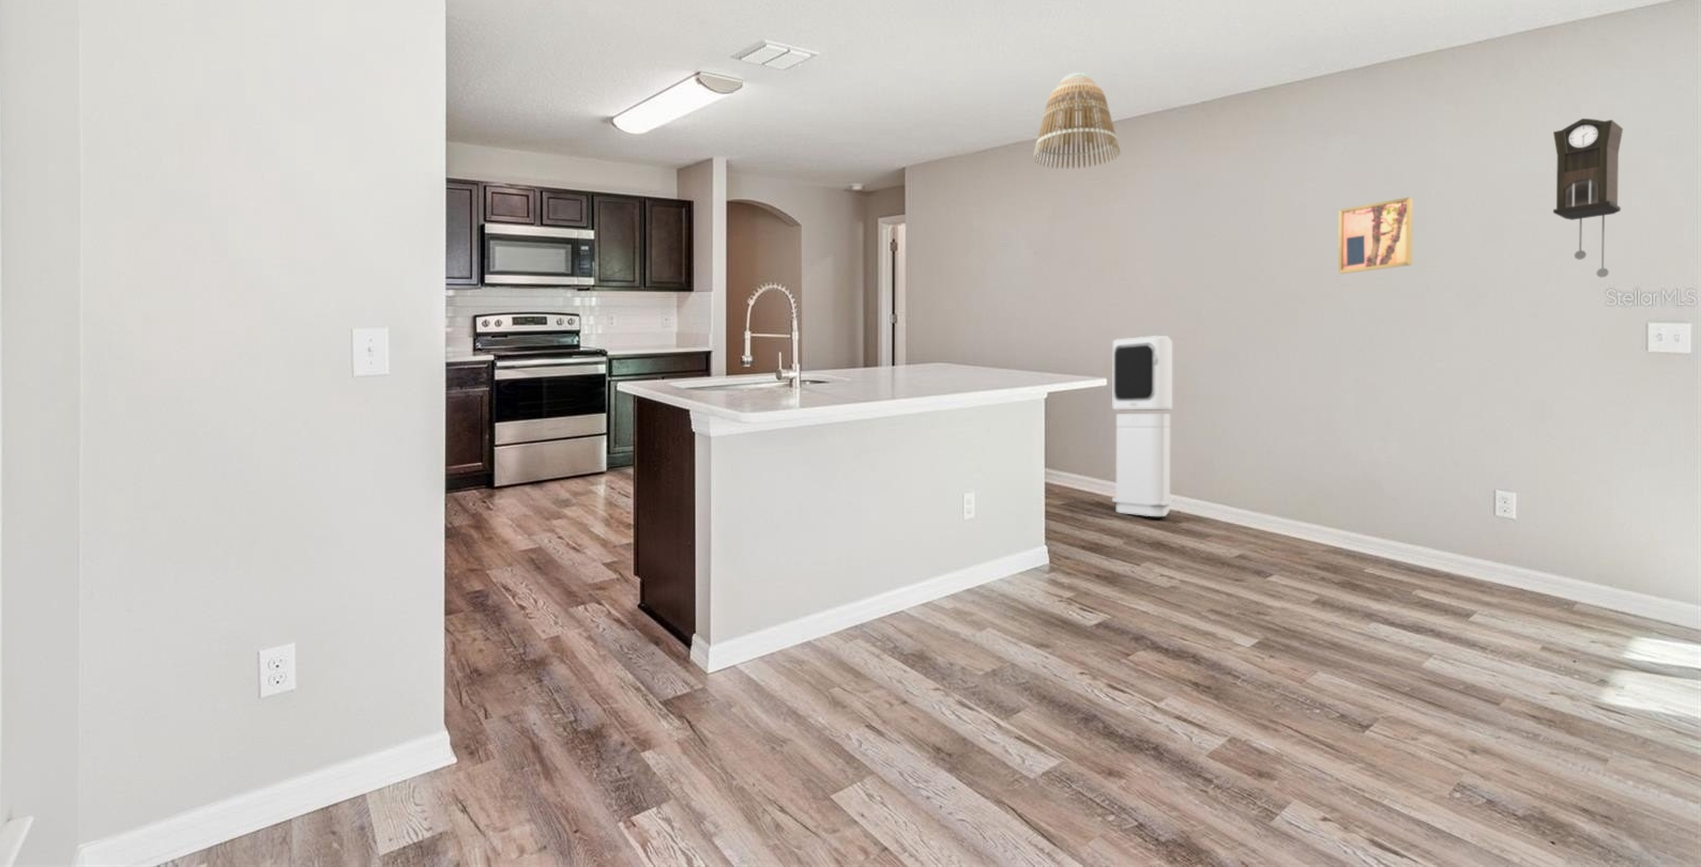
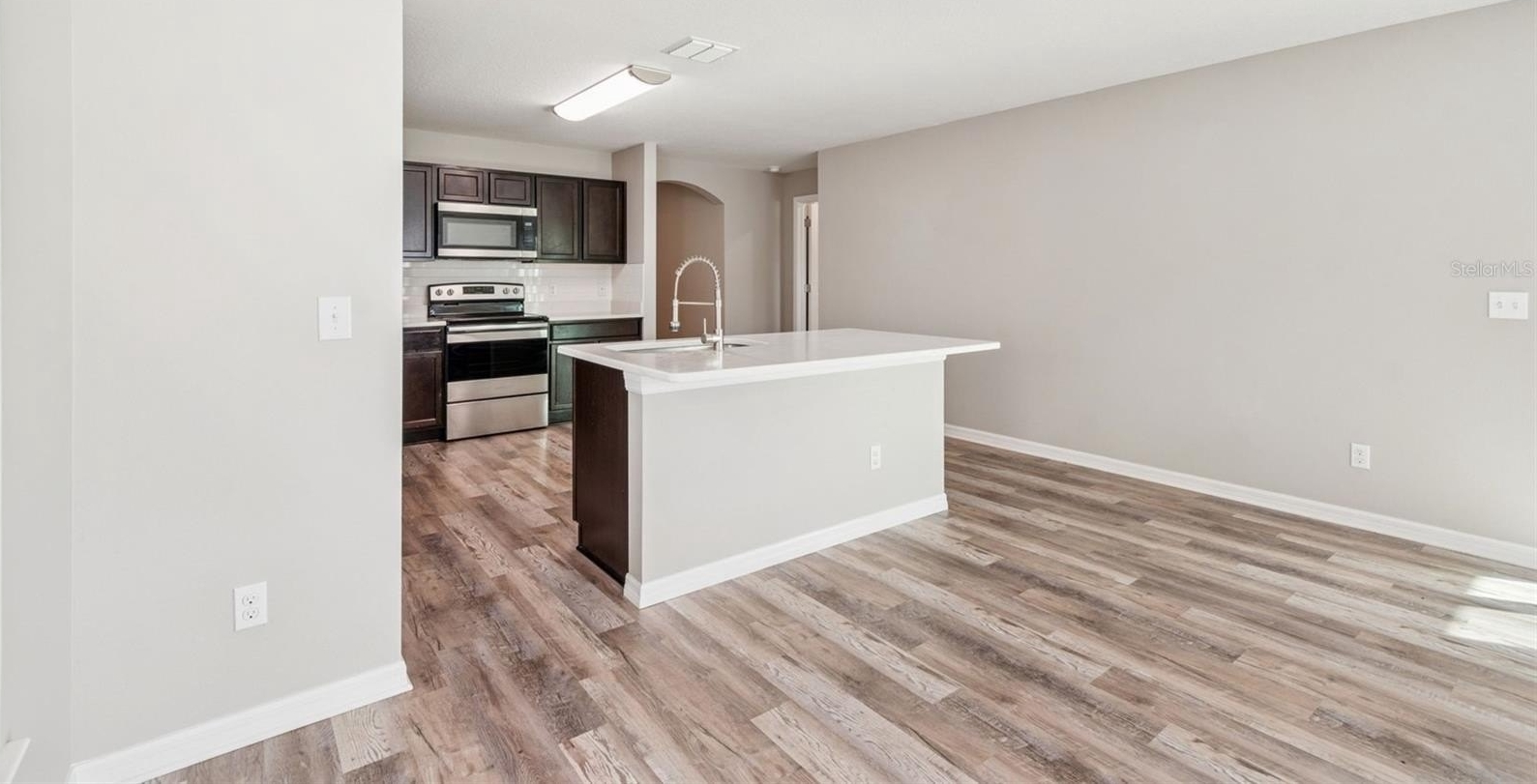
- air purifier (1152, 426)
- wall art (1375, 237)
- pendulum clock (1587, 199)
- lamp shade (1075, 116)
